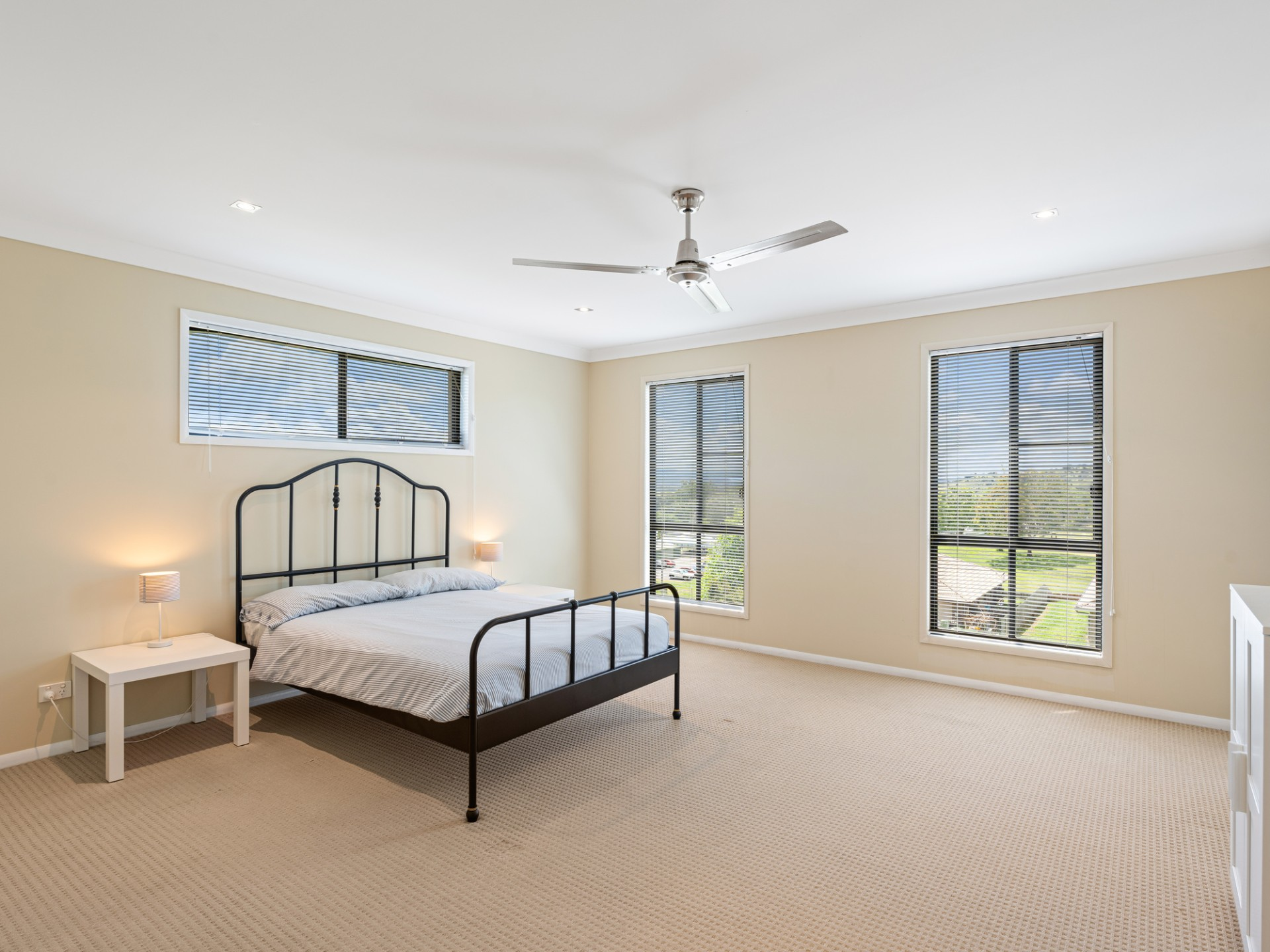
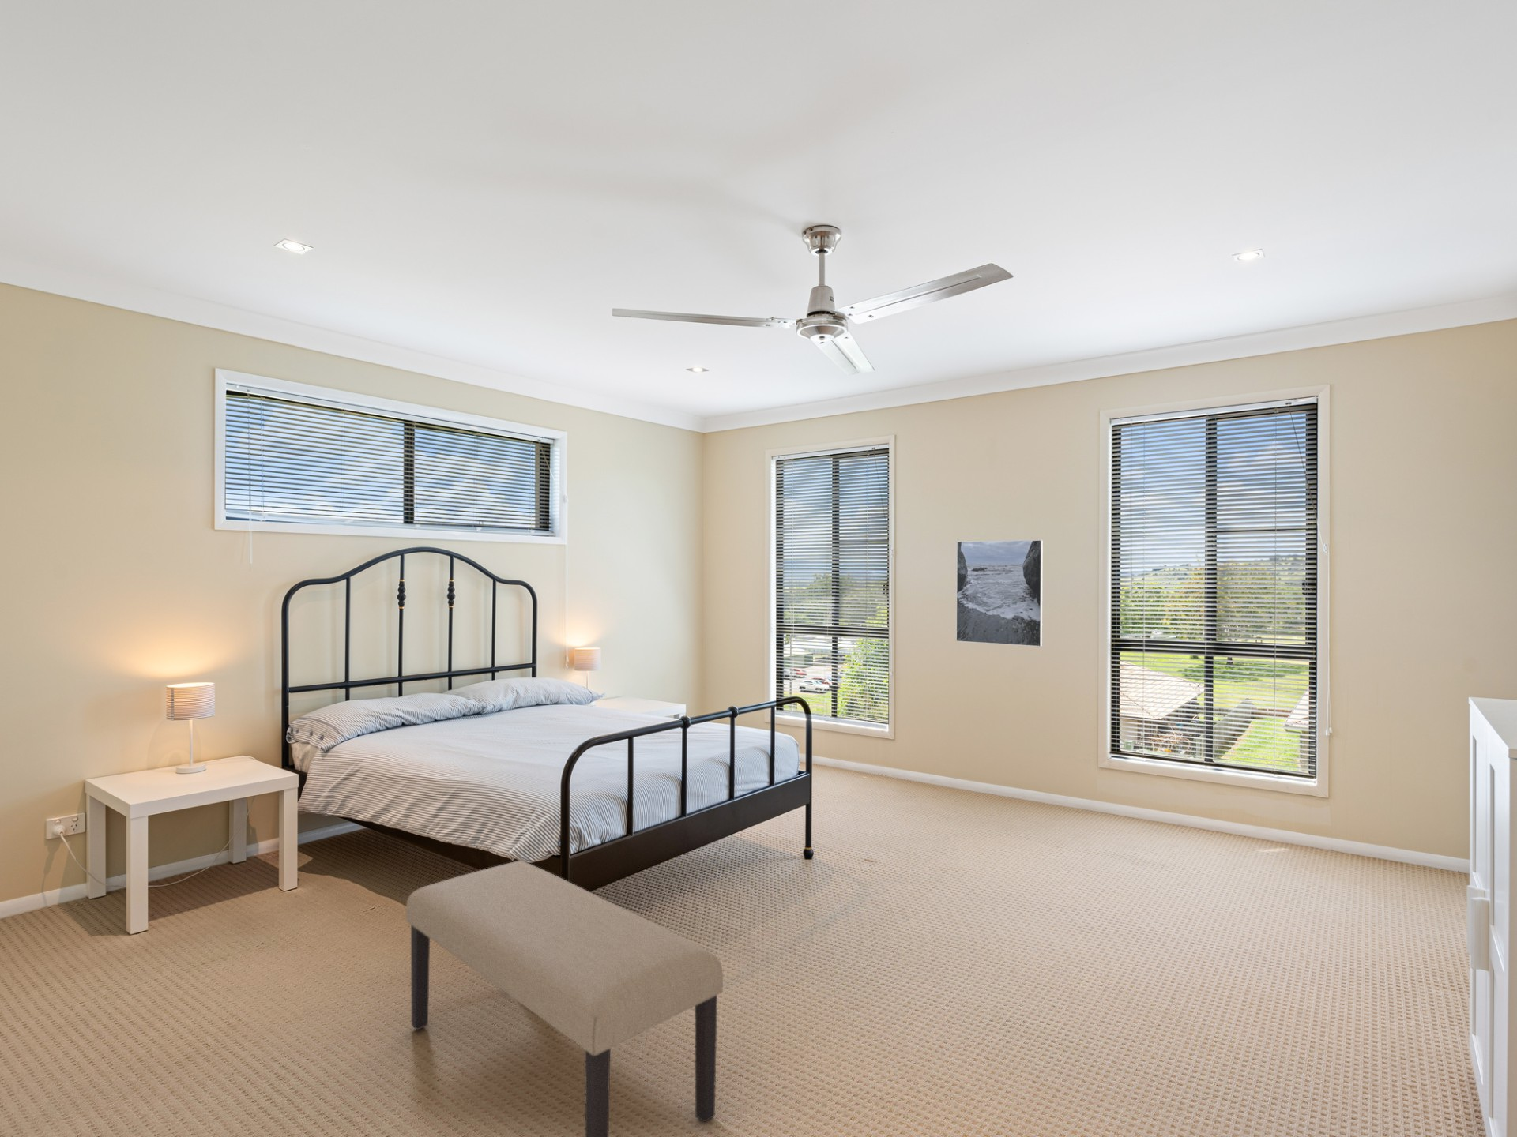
+ bench (549, 989)
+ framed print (997, 592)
